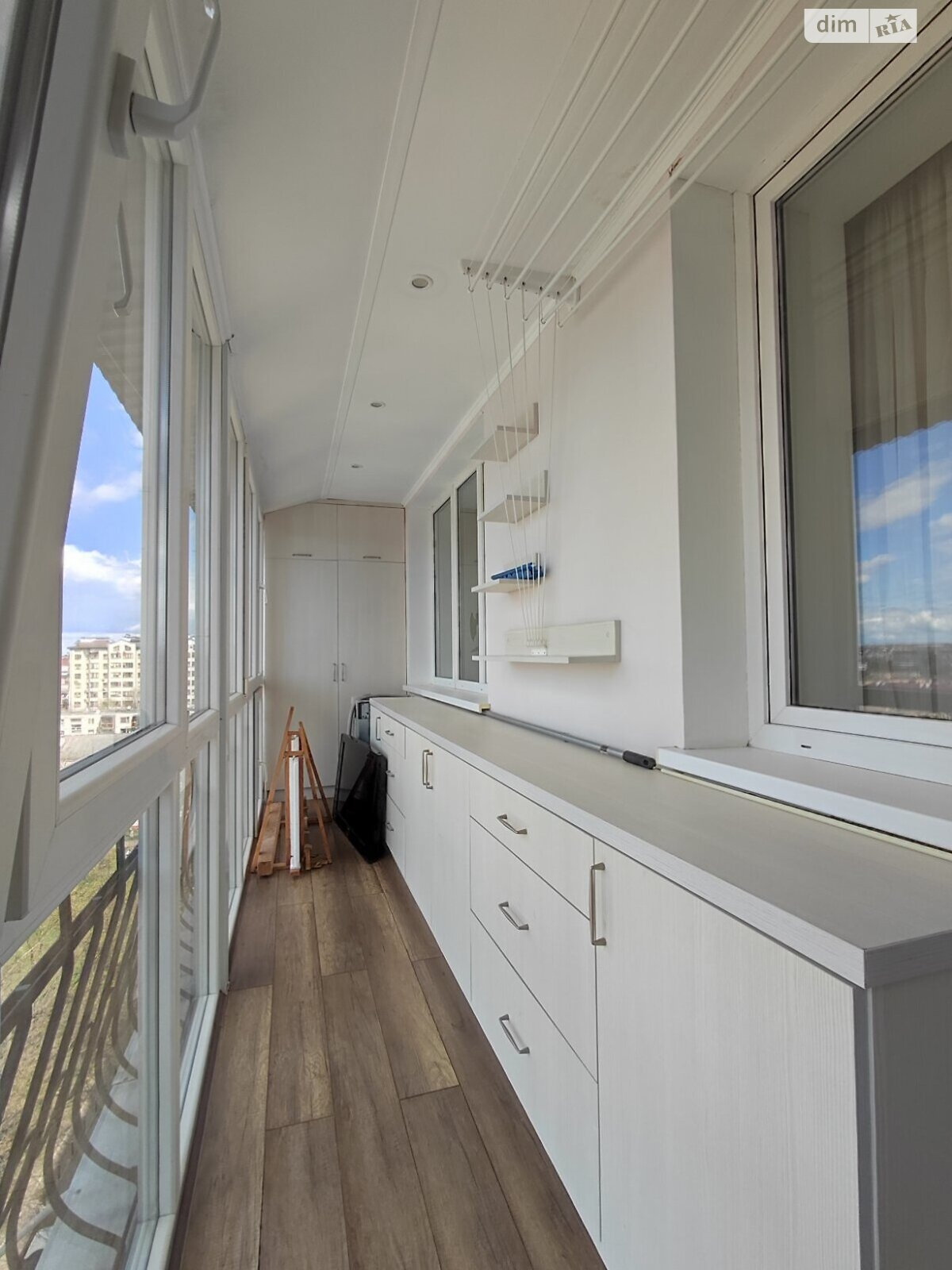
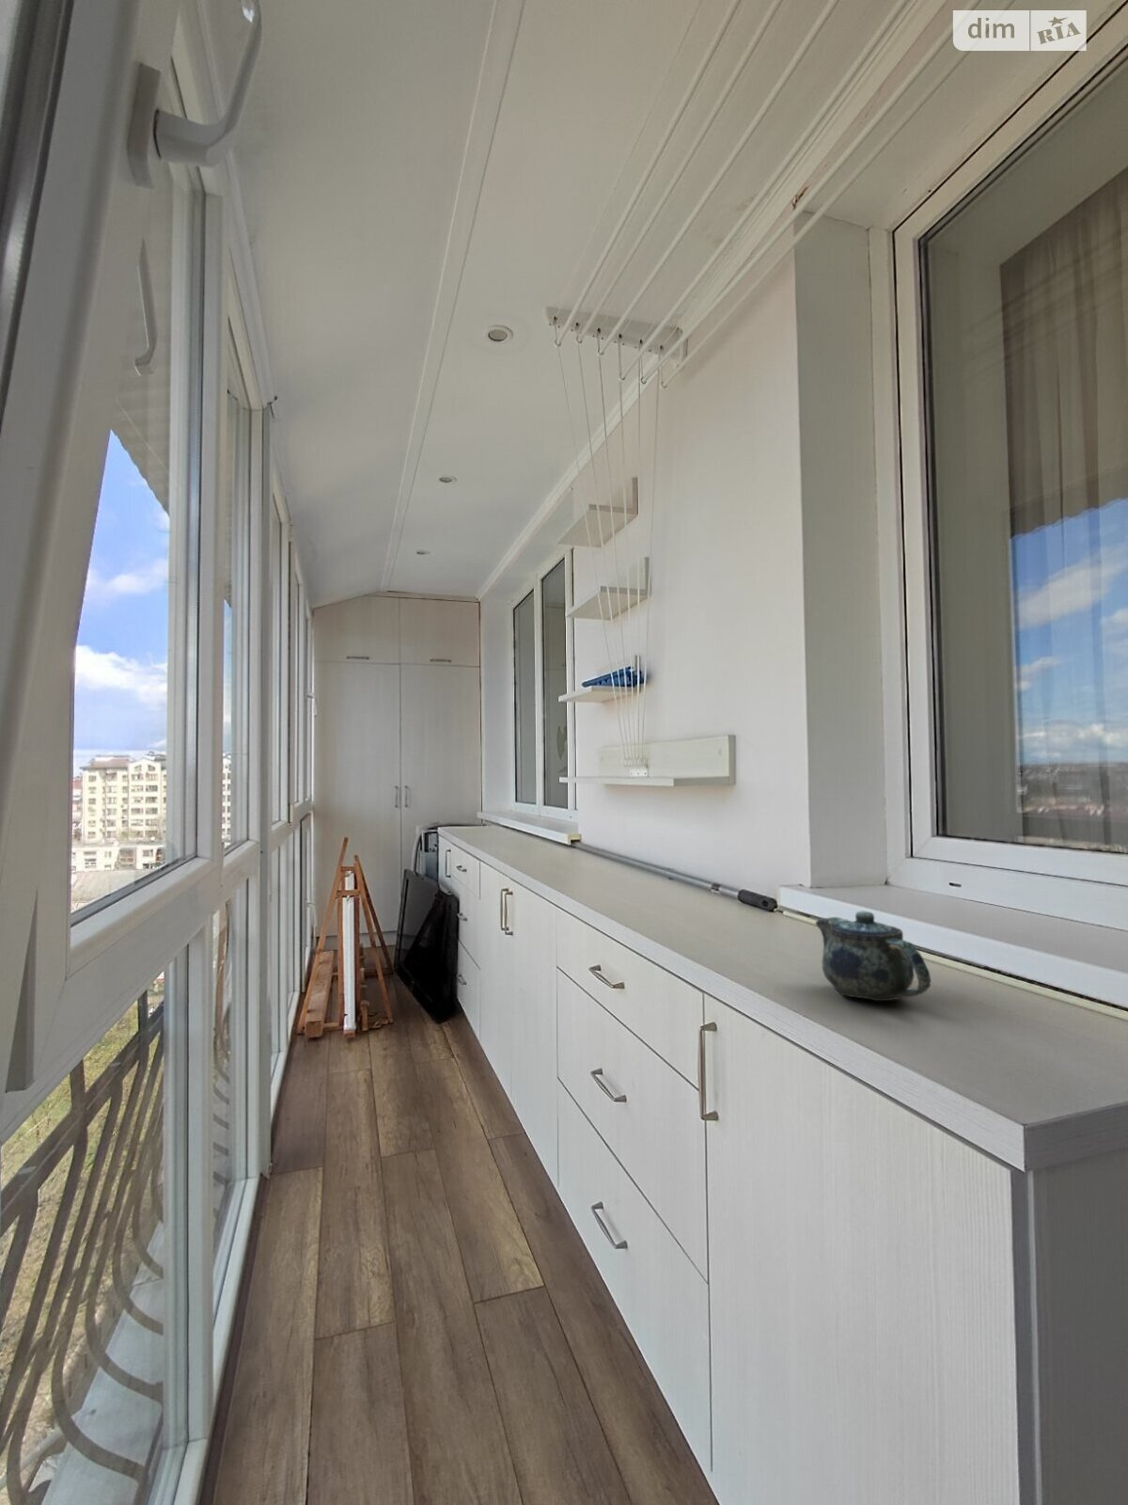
+ chinaware (867, 954)
